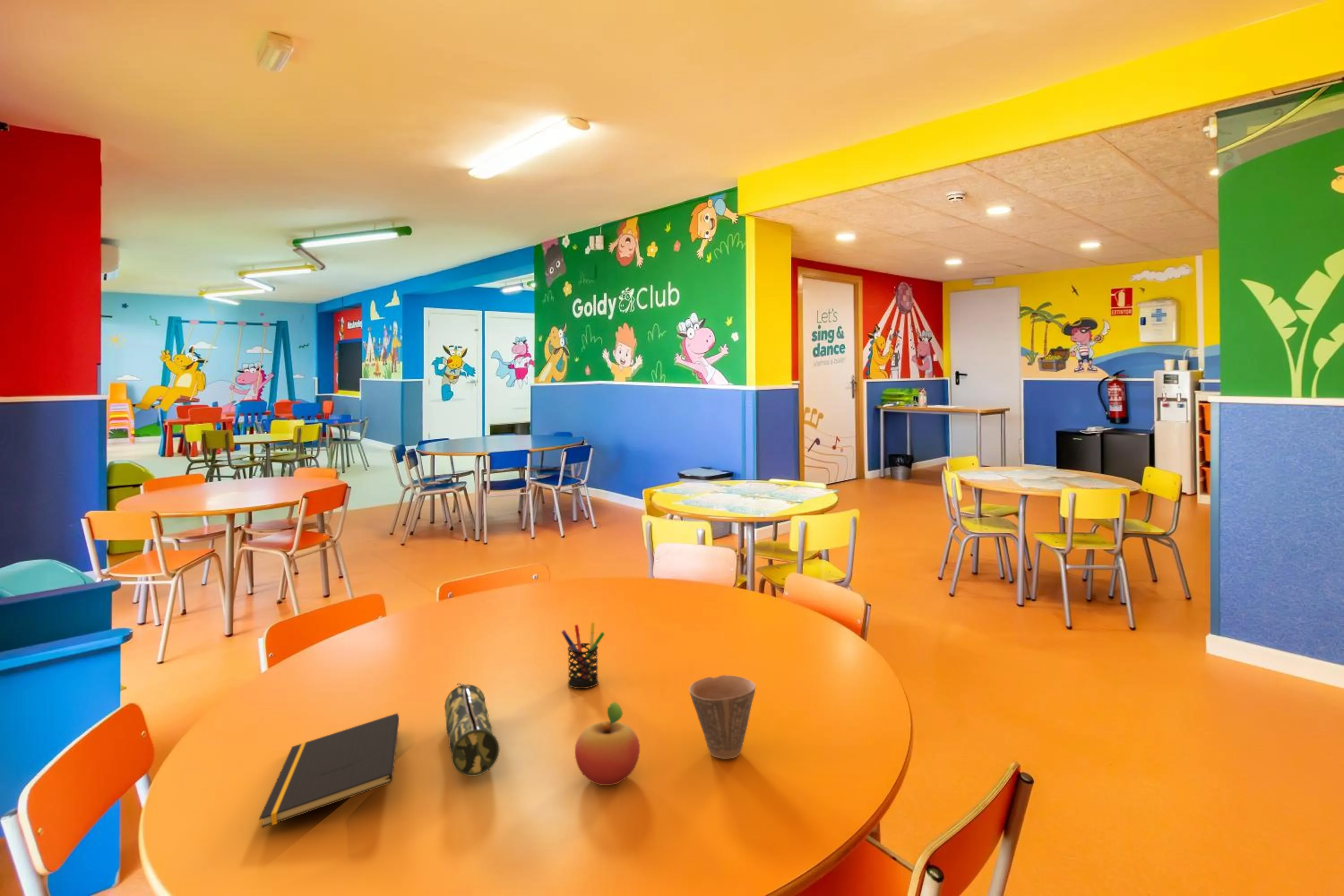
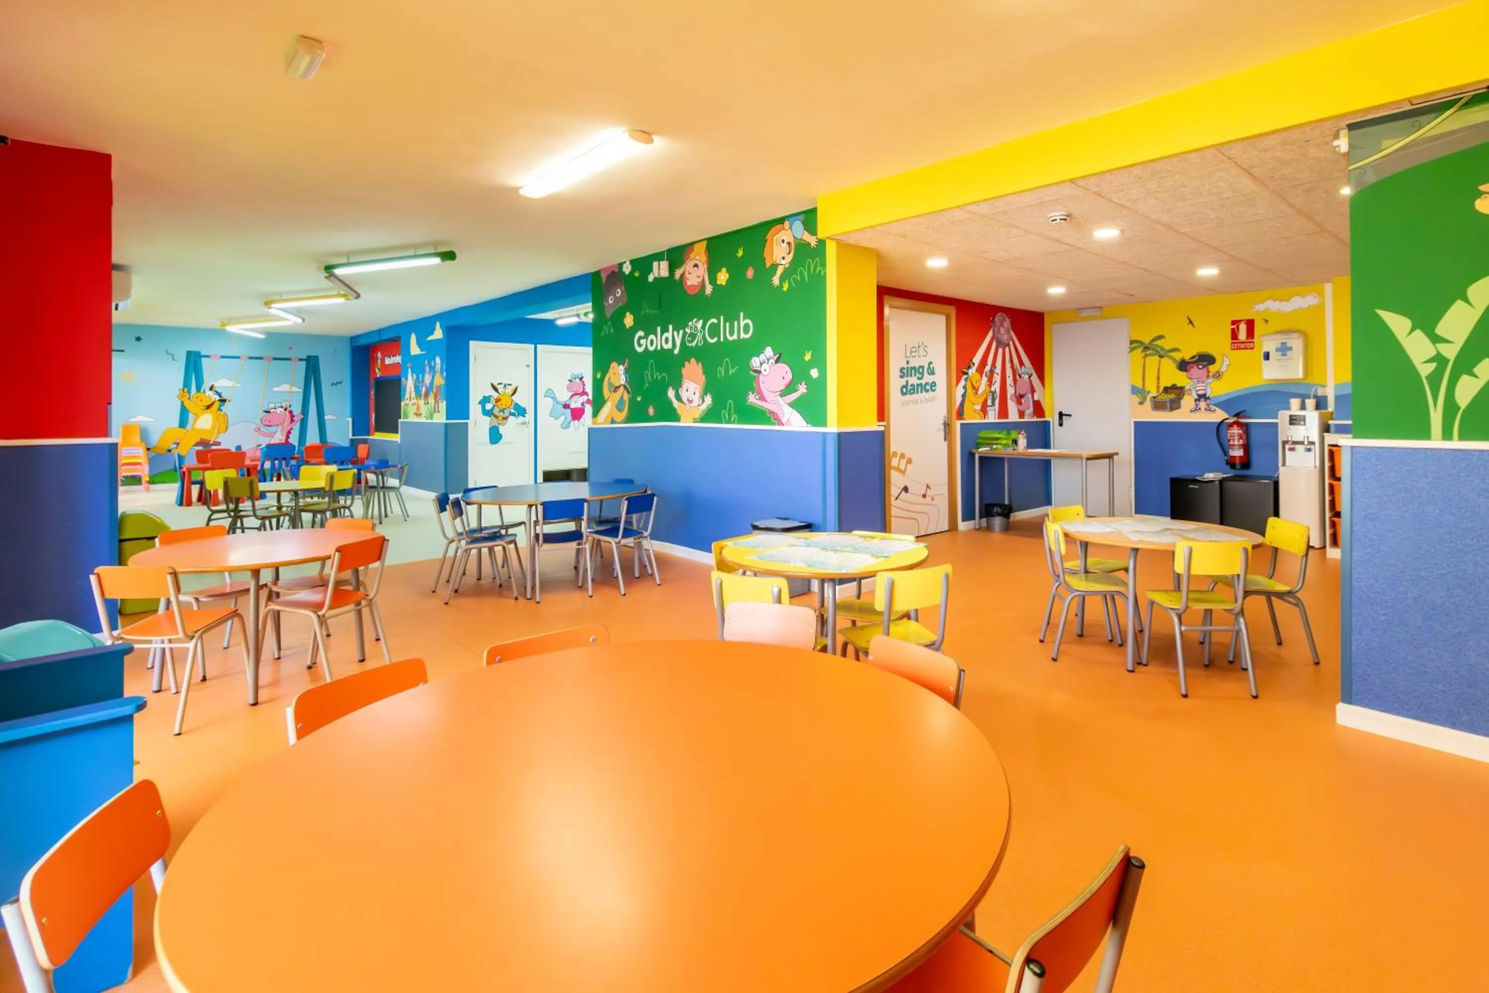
- pen holder (585, 653)
- notepad (338, 763)
- pencil case (470, 727)
- fruit (607, 745)
- cup (722, 719)
